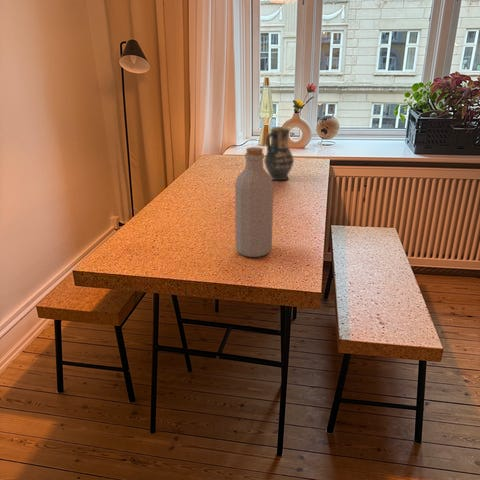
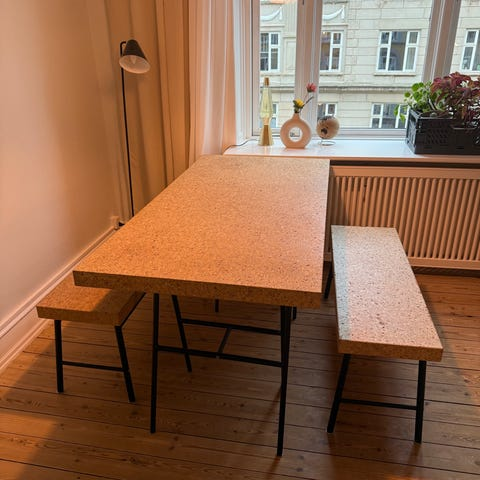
- bottle (253, 202)
- vase (279, 153)
